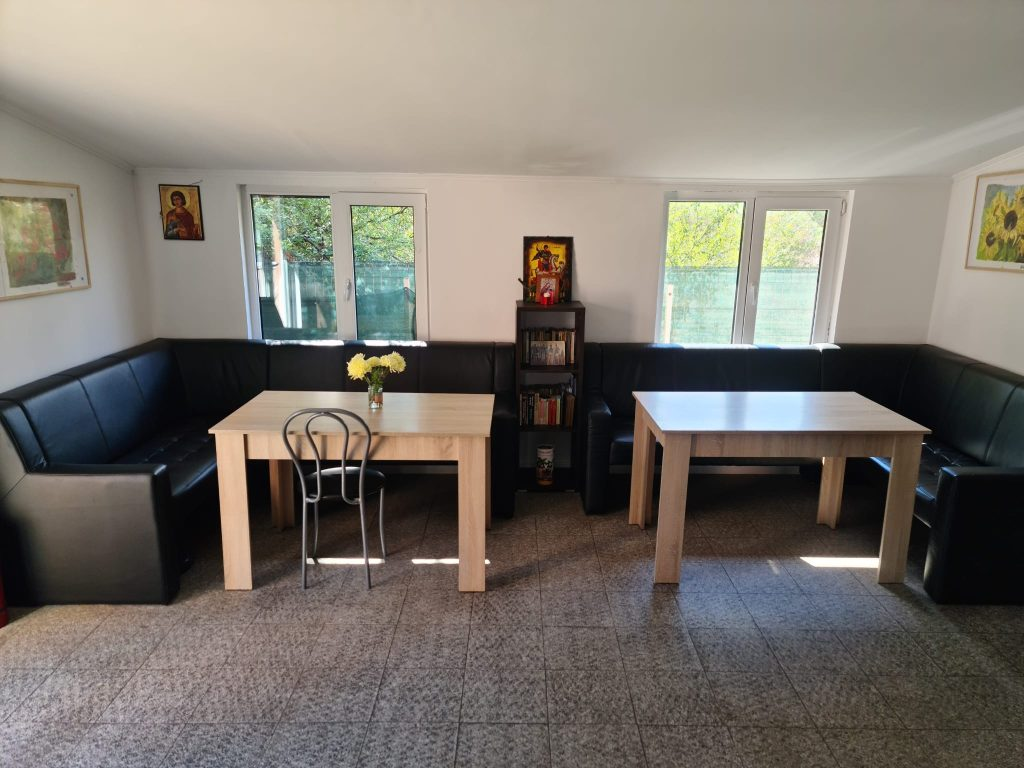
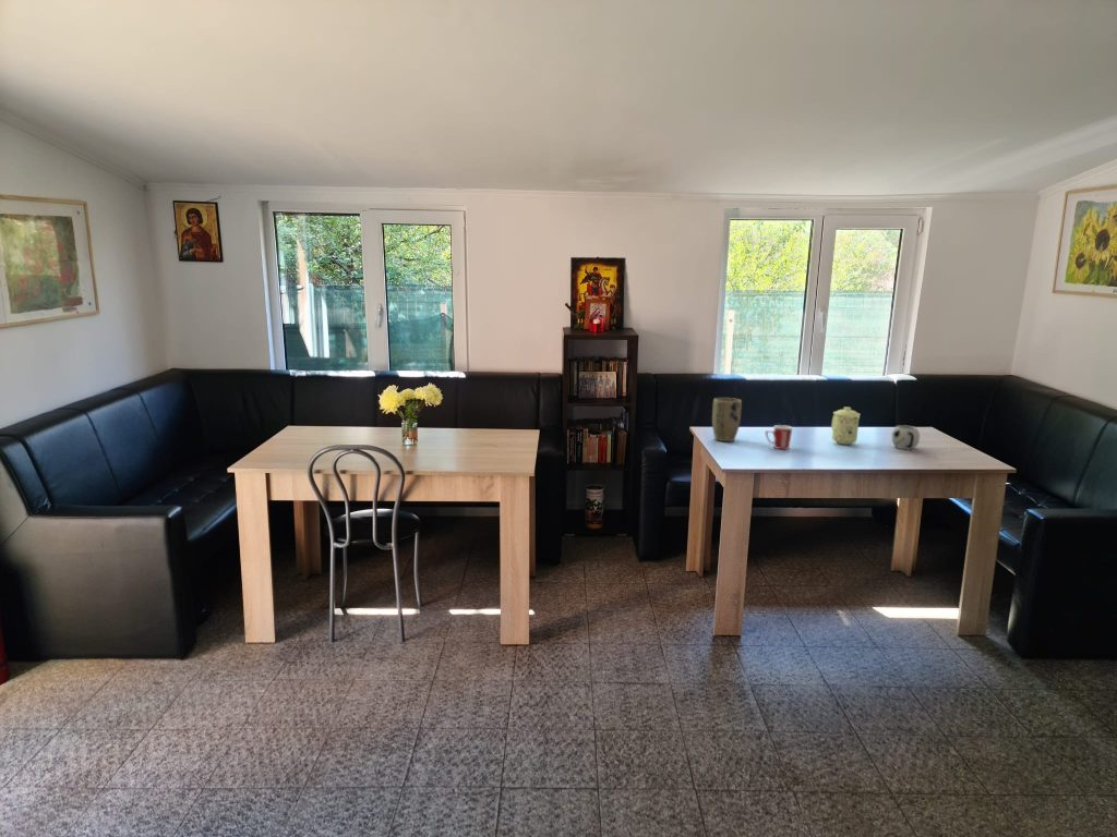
+ mug (778, 437)
+ mug (844, 424)
+ mug (906, 438)
+ plant pot (725, 420)
